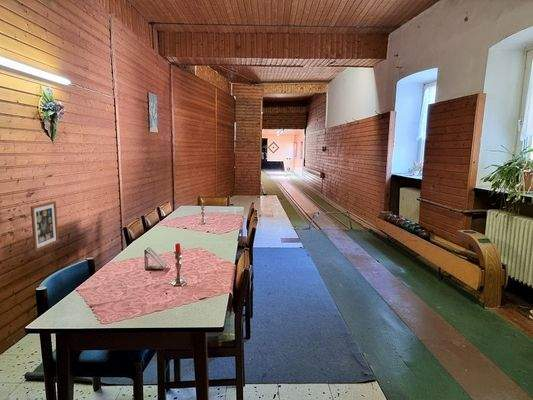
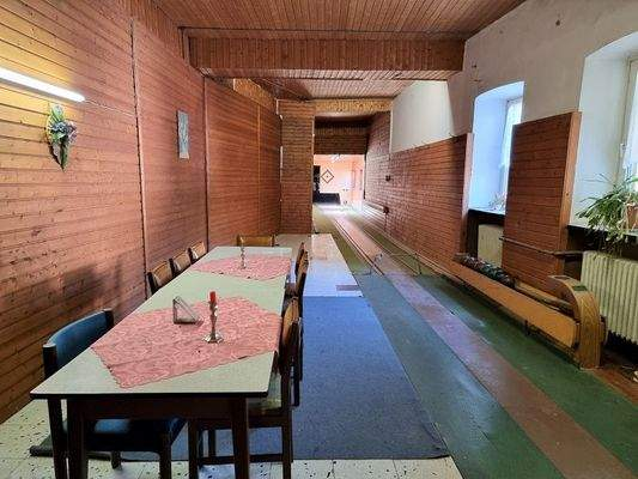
- wall art (45, 225)
